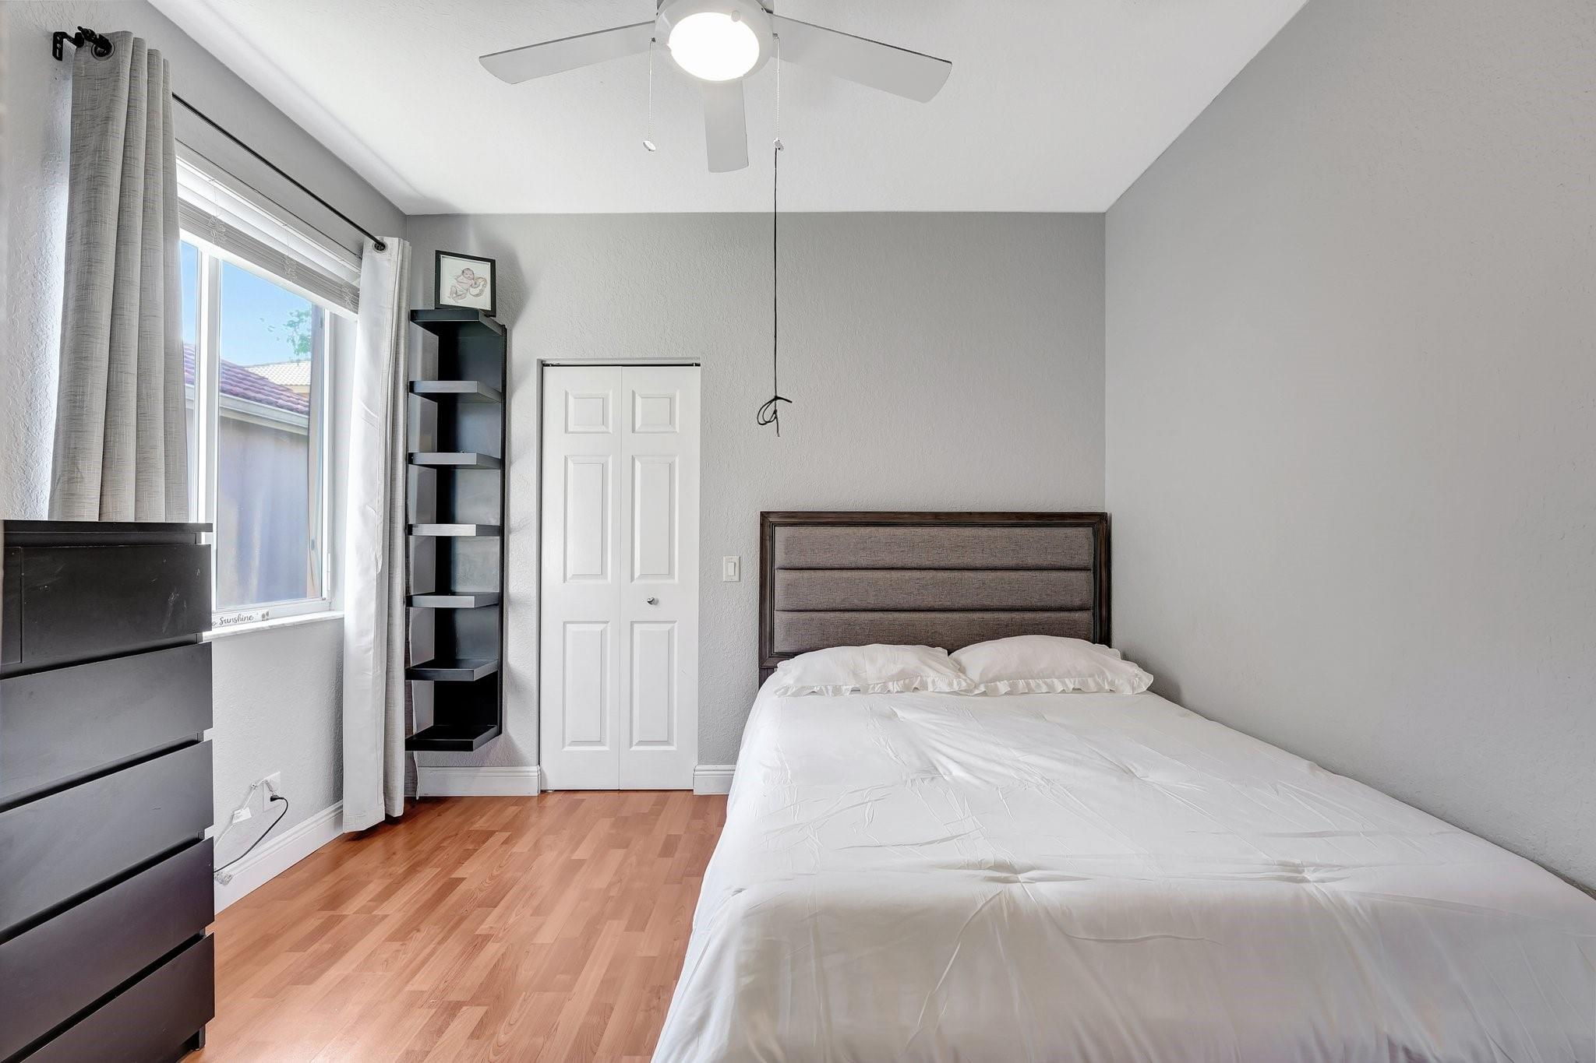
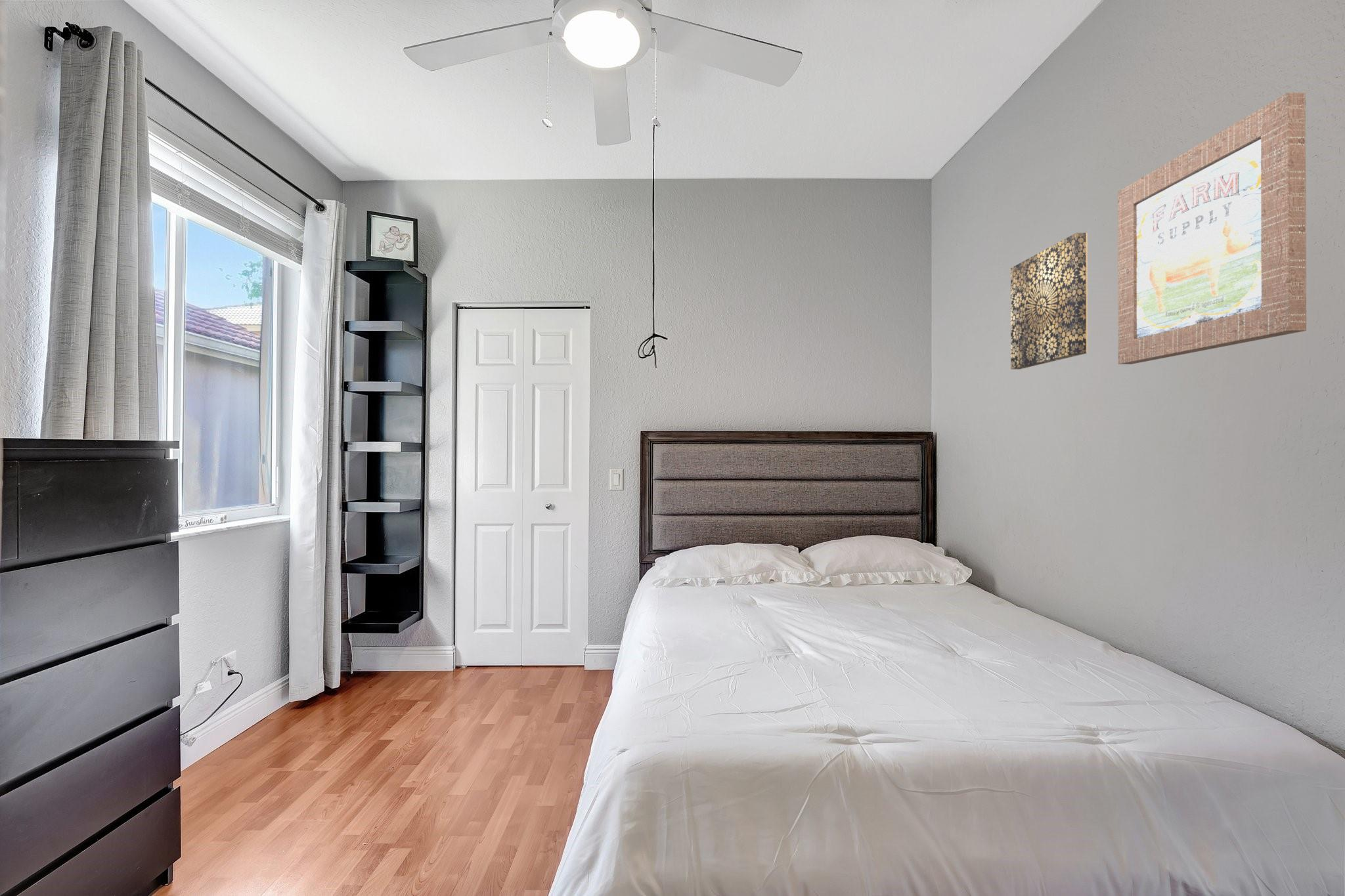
+ wall art (1046, 307)
+ wall art (1197, 249)
